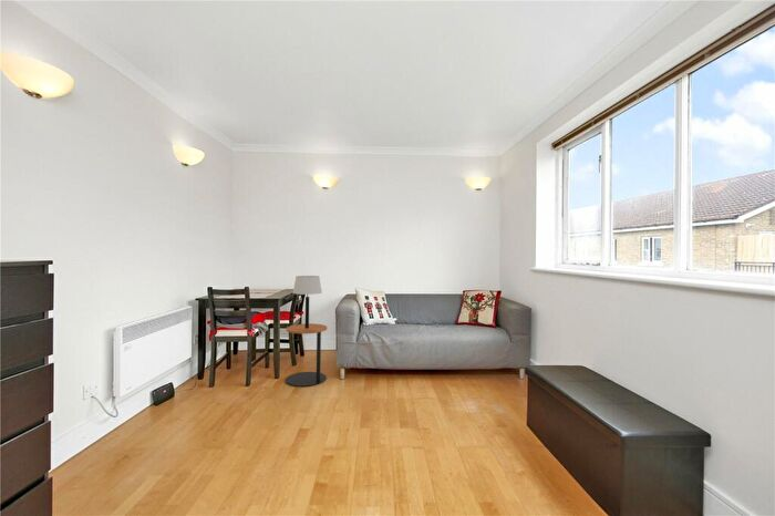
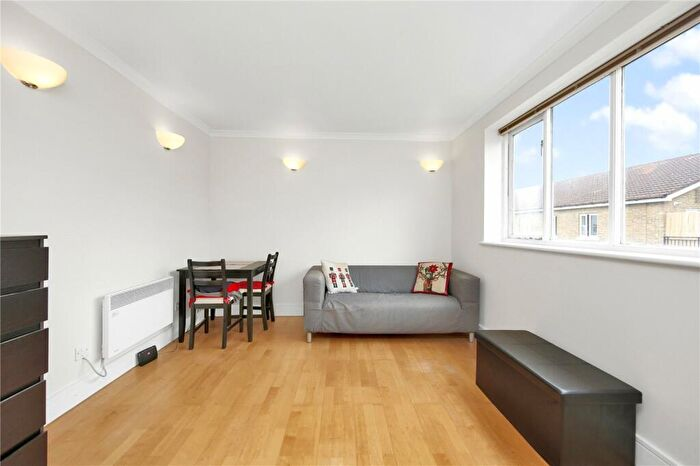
- table lamp (307, 301)
- side table (317, 353)
